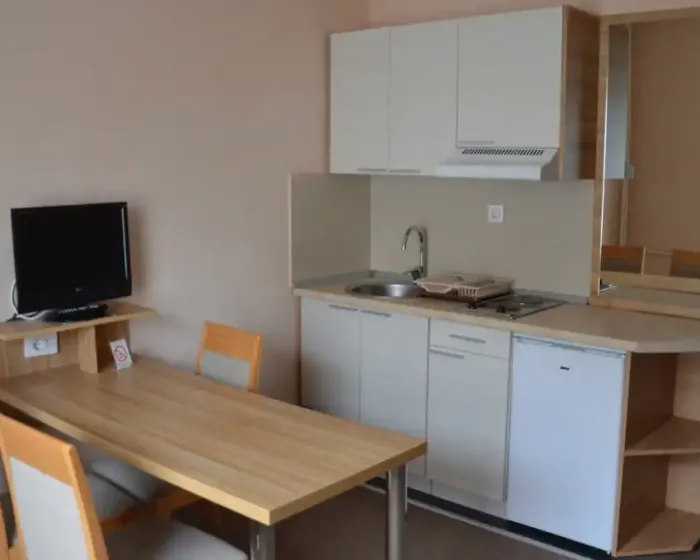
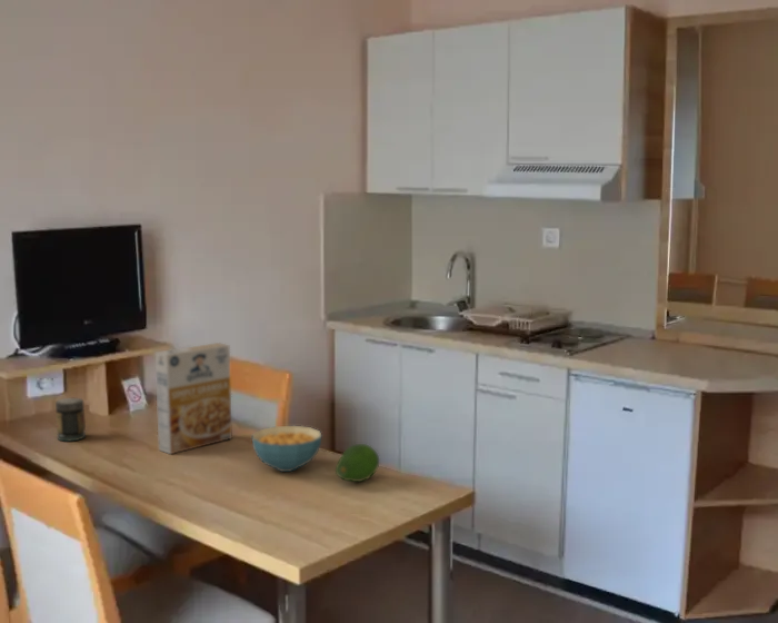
+ jar (70, 418)
+ fruit (356, 463)
+ cereal bowl (287, 452)
+ cereal box (194, 396)
